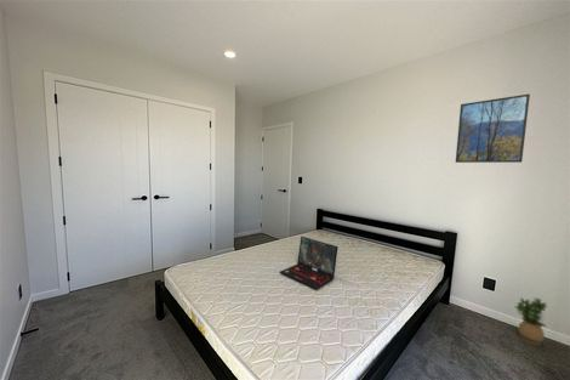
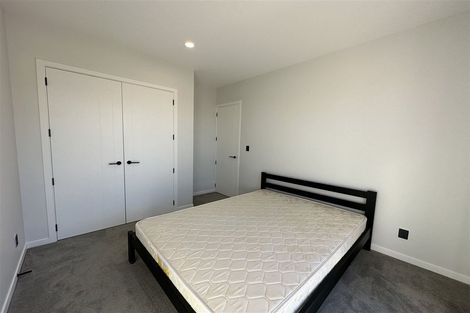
- laptop (307, 260)
- potted plant (529, 317)
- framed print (489, 131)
